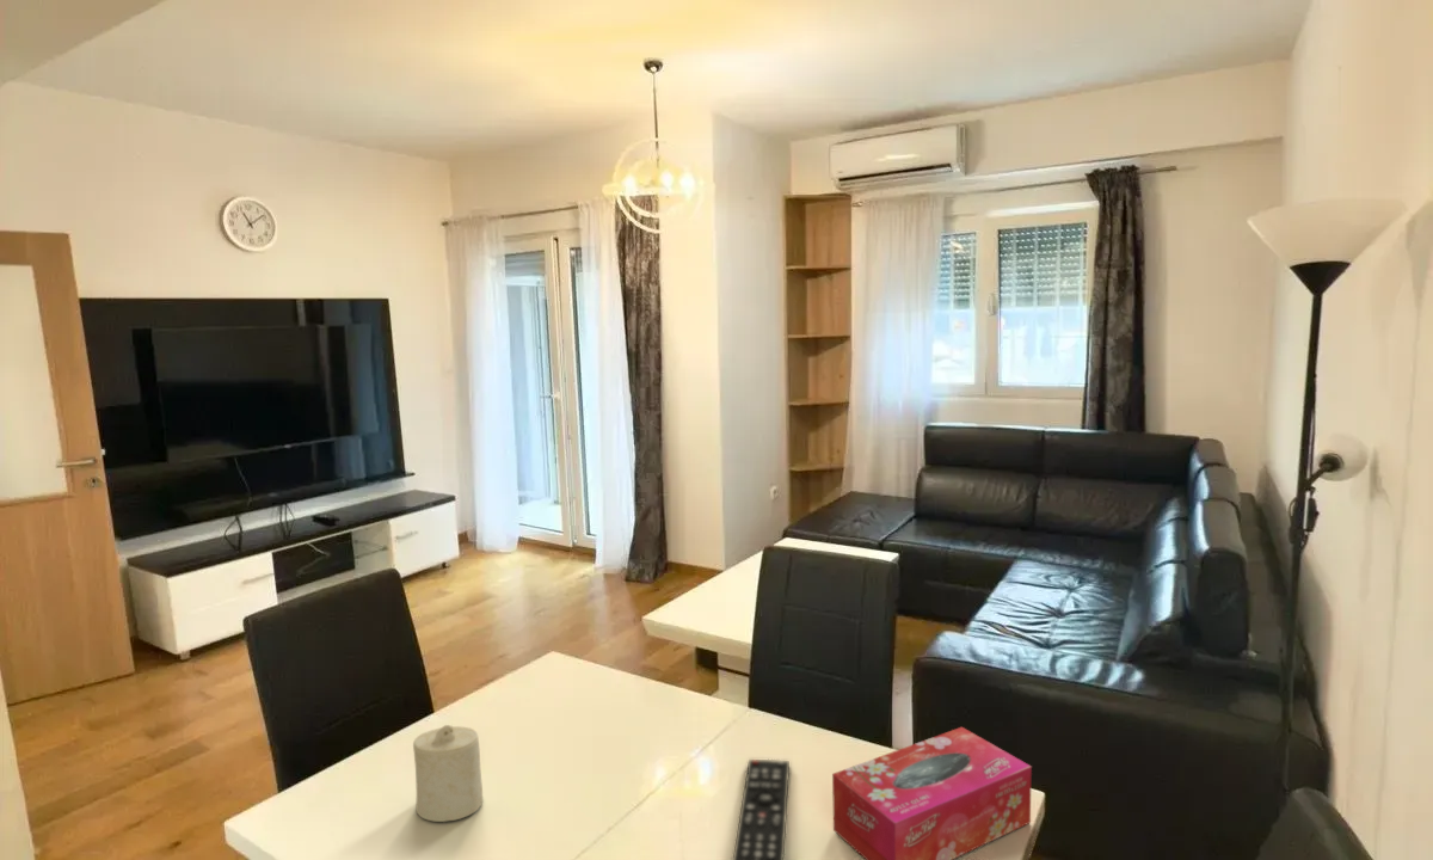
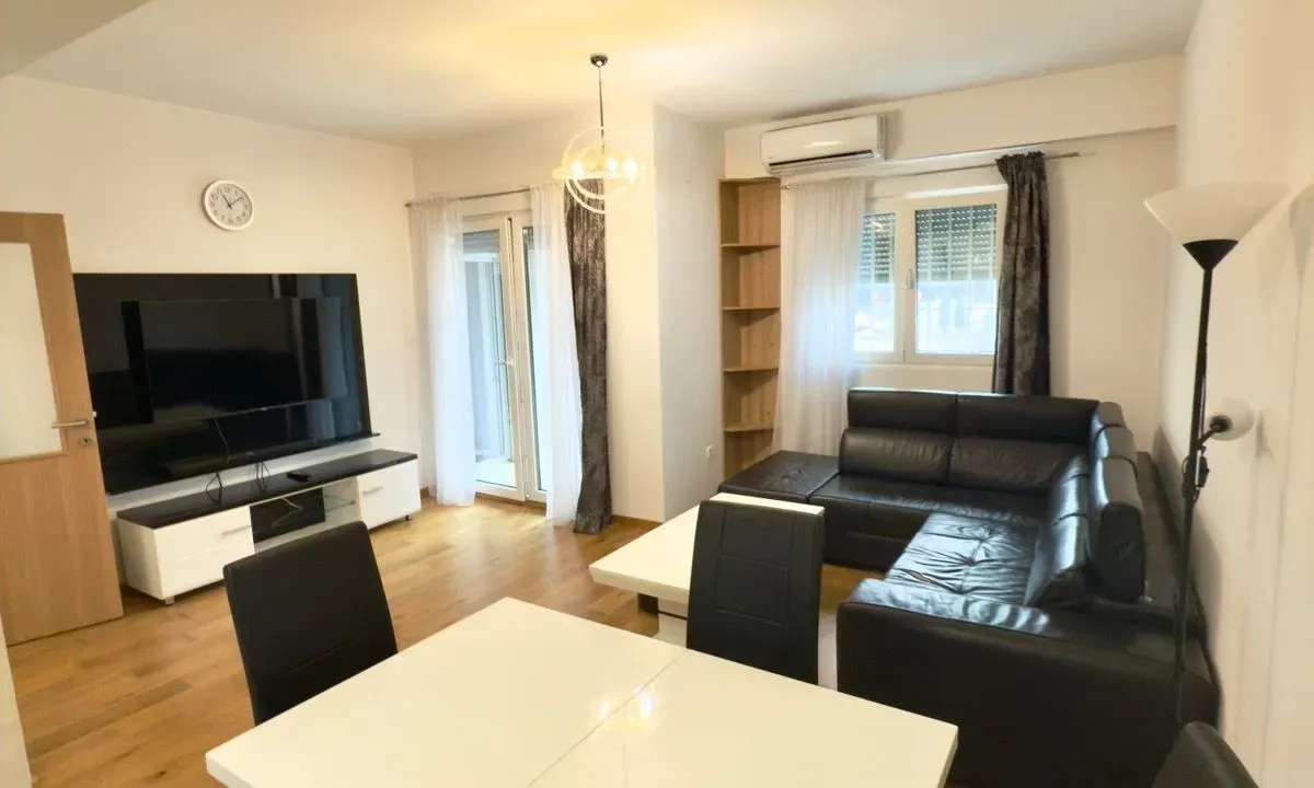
- candle (445, 766)
- remote control (763, 812)
- tissue box (931, 798)
